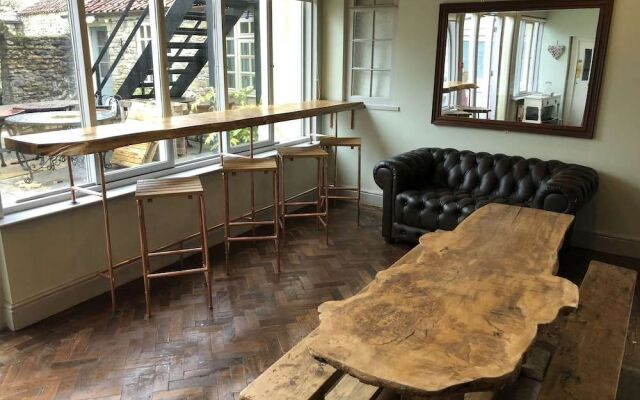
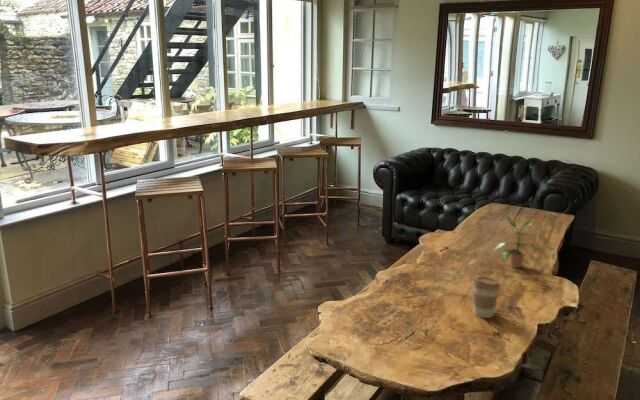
+ potted plant (518, 241)
+ coffee cup (485, 296)
